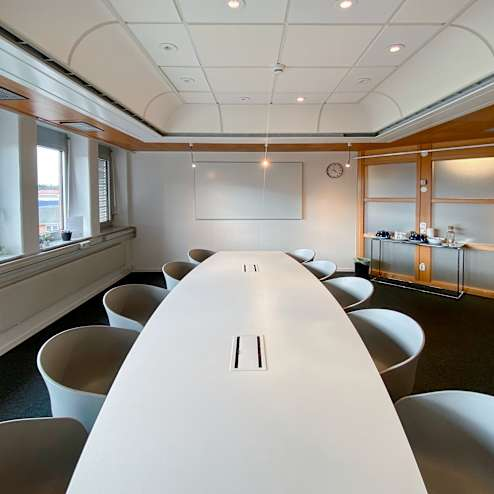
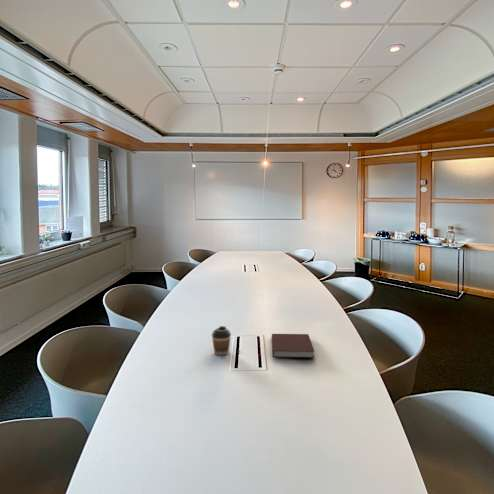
+ coffee cup (221, 340)
+ notebook (291, 344)
